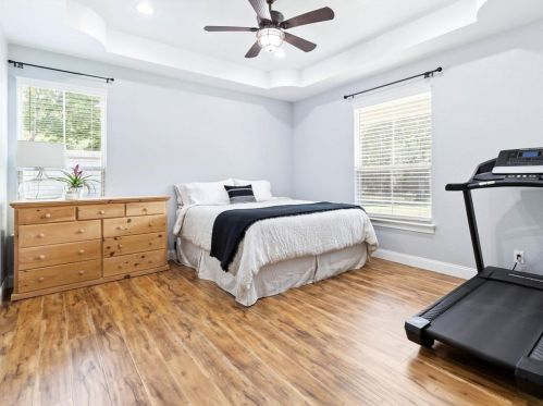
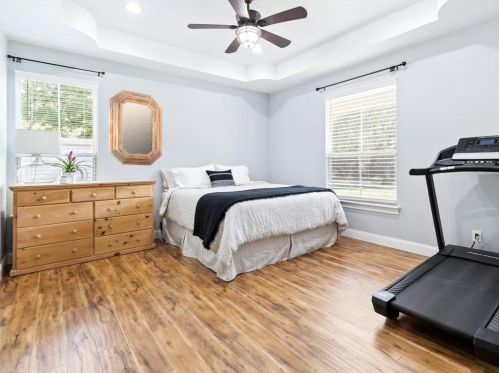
+ home mirror (137, 128)
